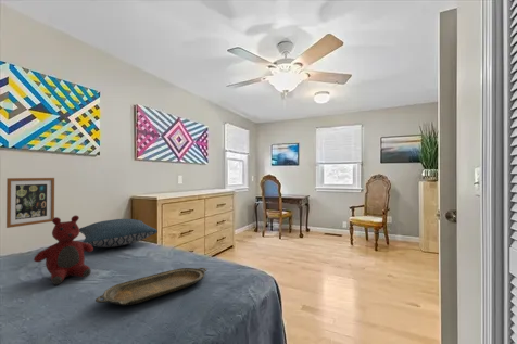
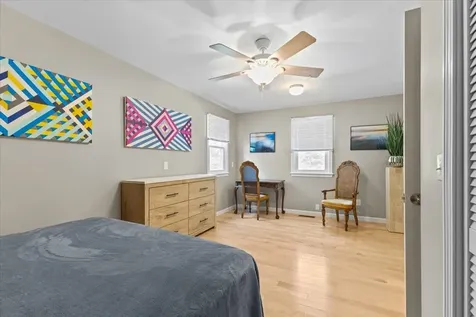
- serving tray (159, 284)
- teddy bear (67, 246)
- pillow (117, 231)
- wall art (31, 201)
